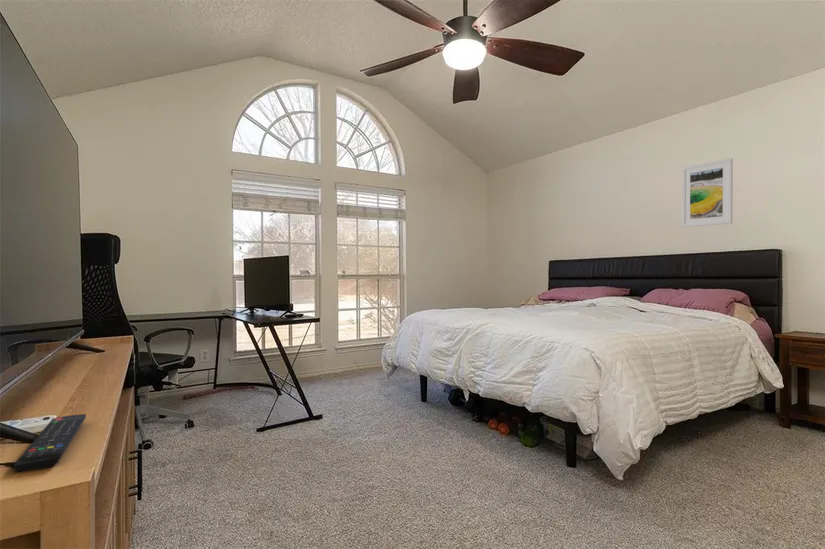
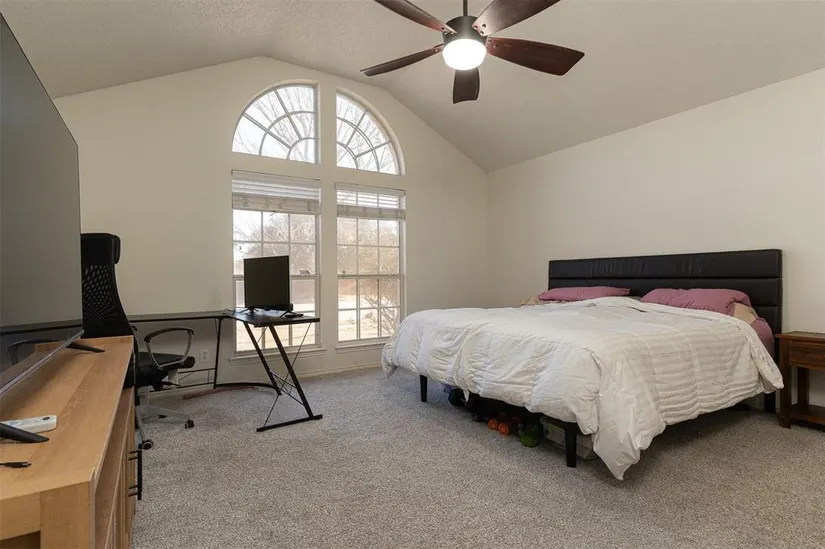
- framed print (706, 194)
- remote control (55, 439)
